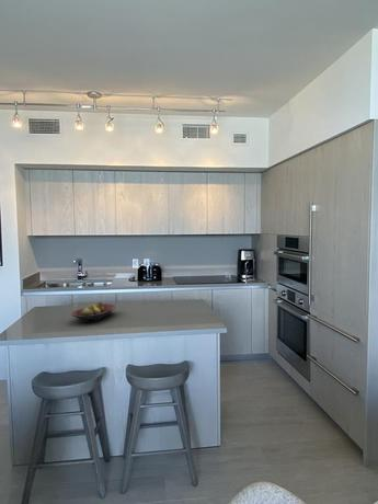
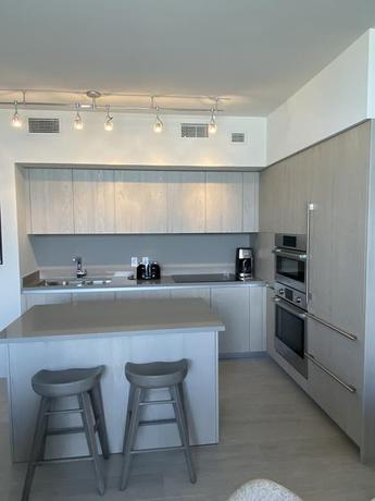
- fruit bowl (94, 310)
